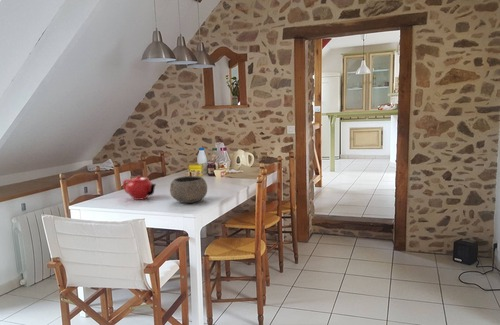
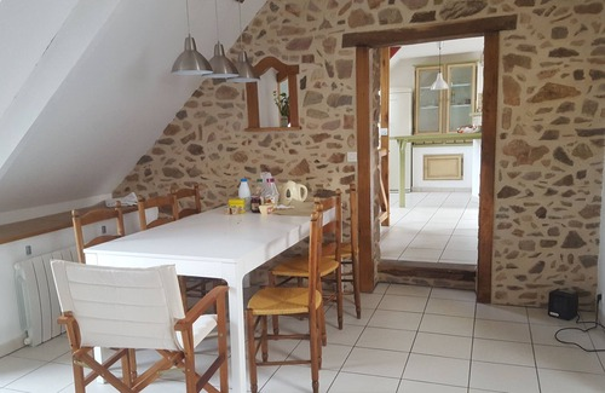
- bowl (188, 189)
- teapot (139, 186)
